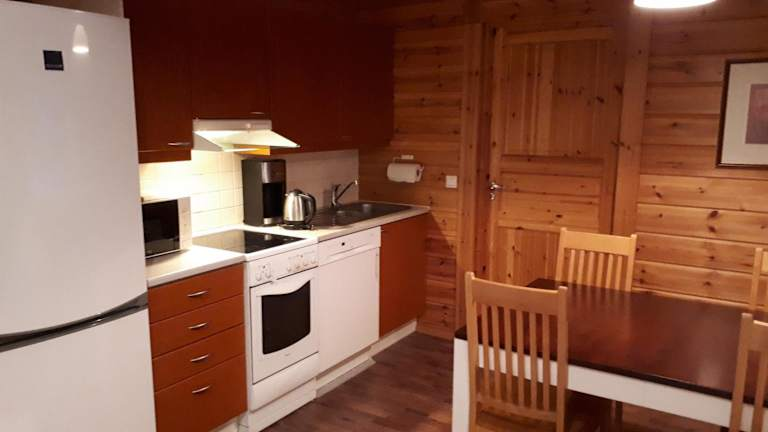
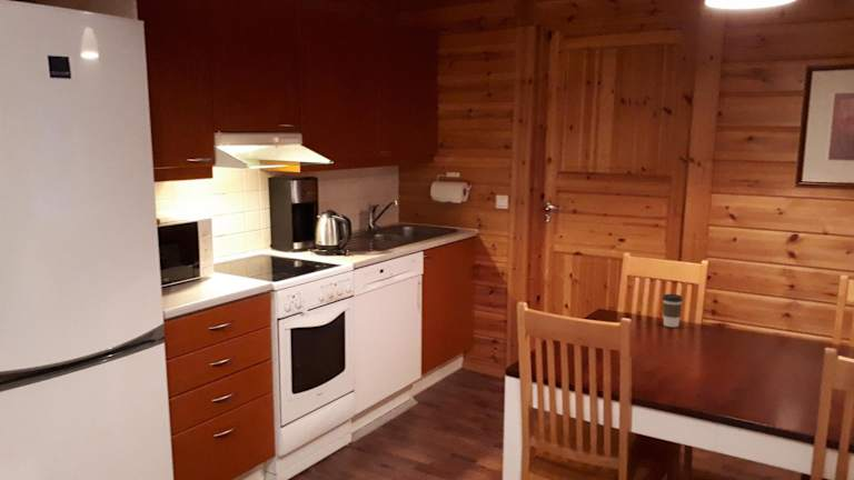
+ coffee cup (672, 310)
